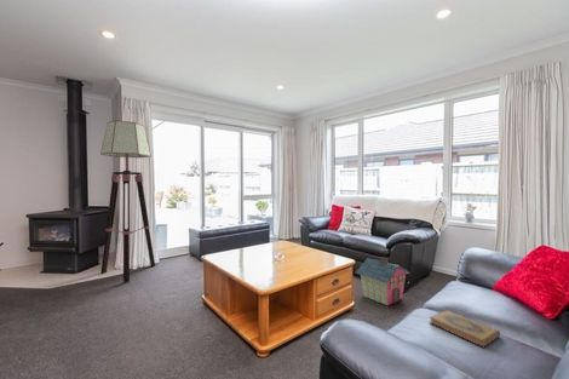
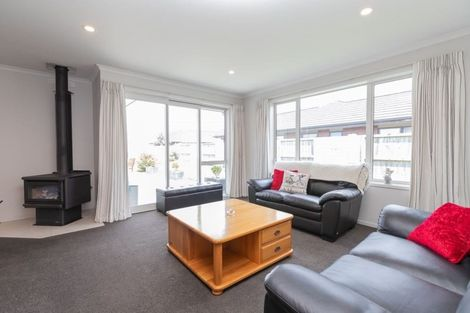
- toy house (381, 275)
- hardback book (462, 326)
- floor lamp (128, 199)
